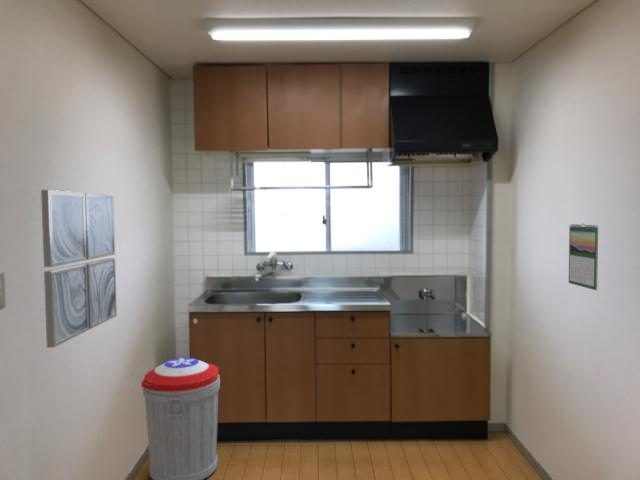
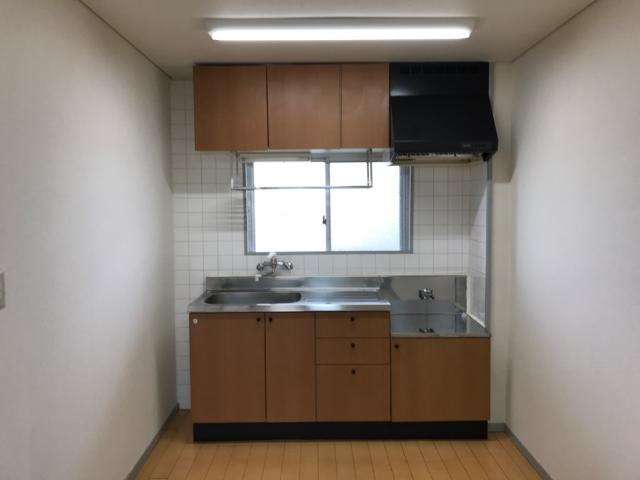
- trash can (182, 415)
- wall art (84, 260)
- calendar (582, 255)
